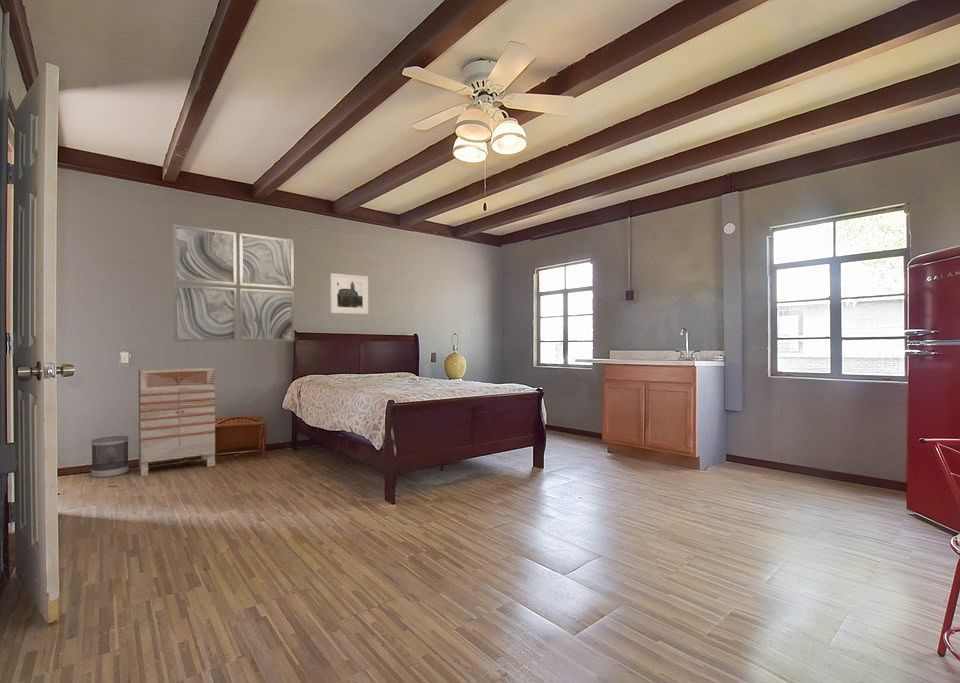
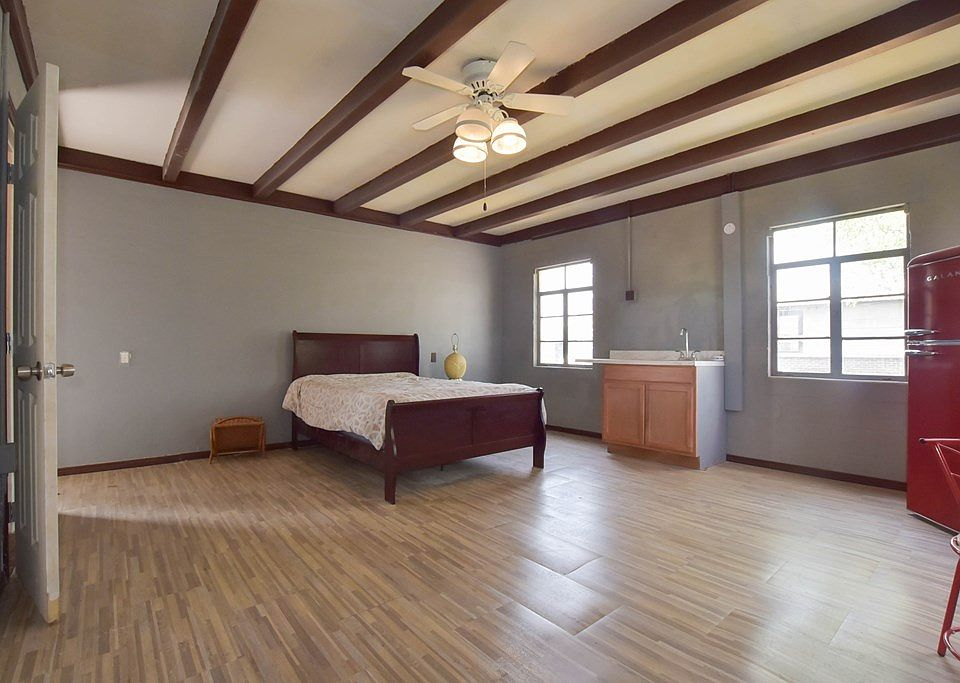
- dresser (177, 418)
- wastebasket (110, 456)
- wall art (236, 288)
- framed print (349, 294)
